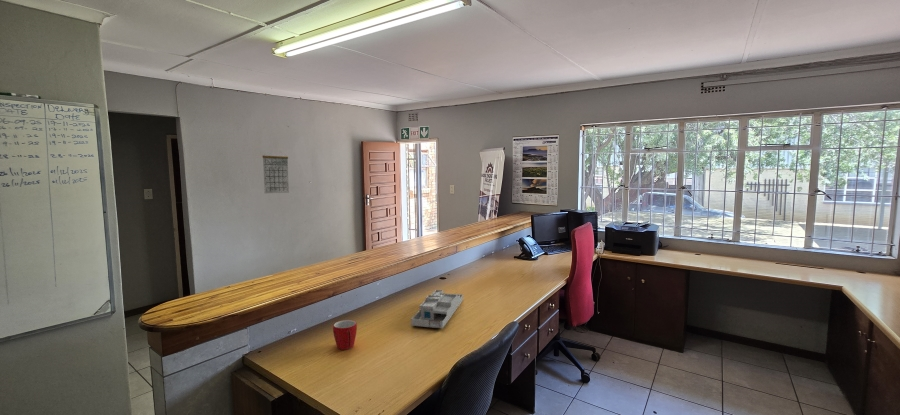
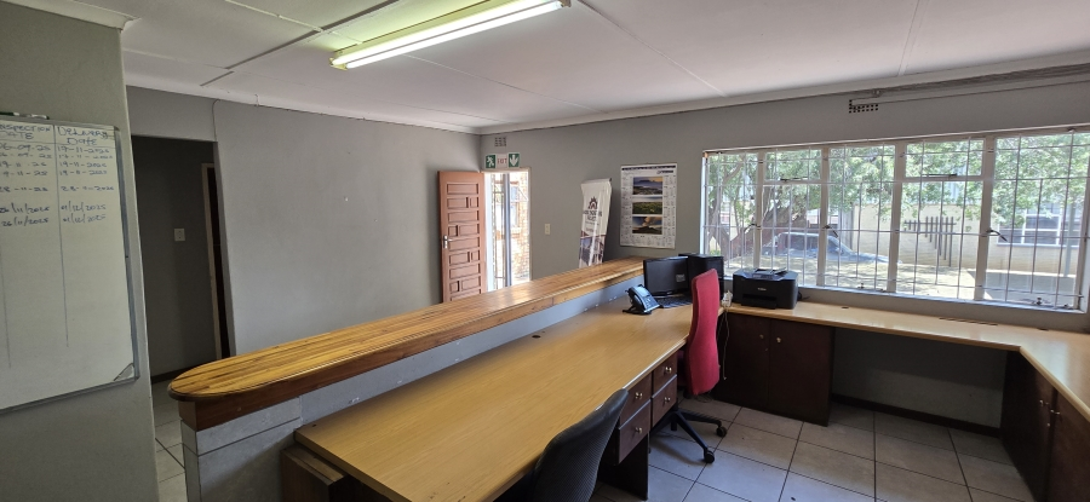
- desk organizer (439, 304)
- mug (346, 336)
- calendar (276, 170)
